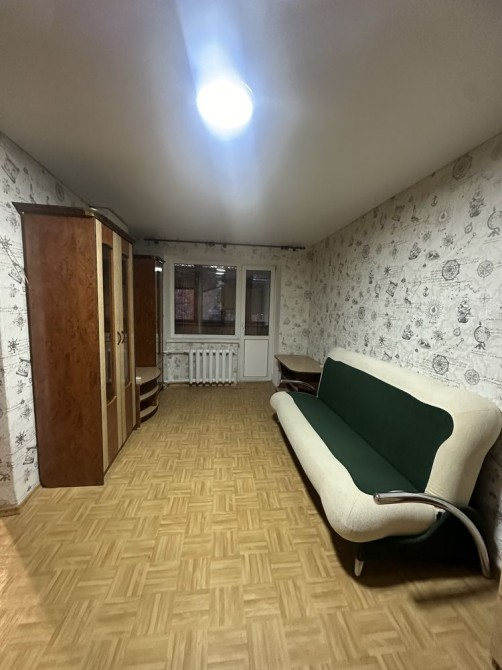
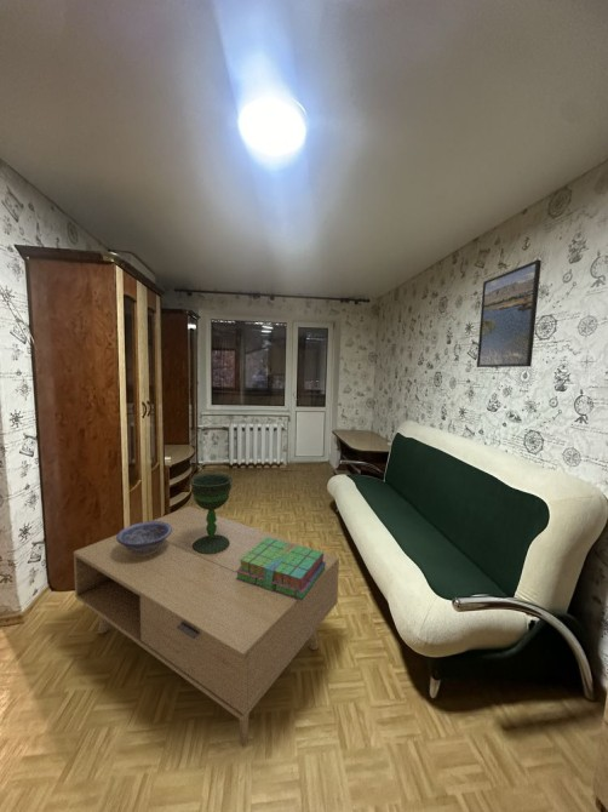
+ stack of books (281, 564)
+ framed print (504, 320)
+ chalice (211, 511)
+ coffee table (205, 599)
+ decorative bowl (145, 541)
